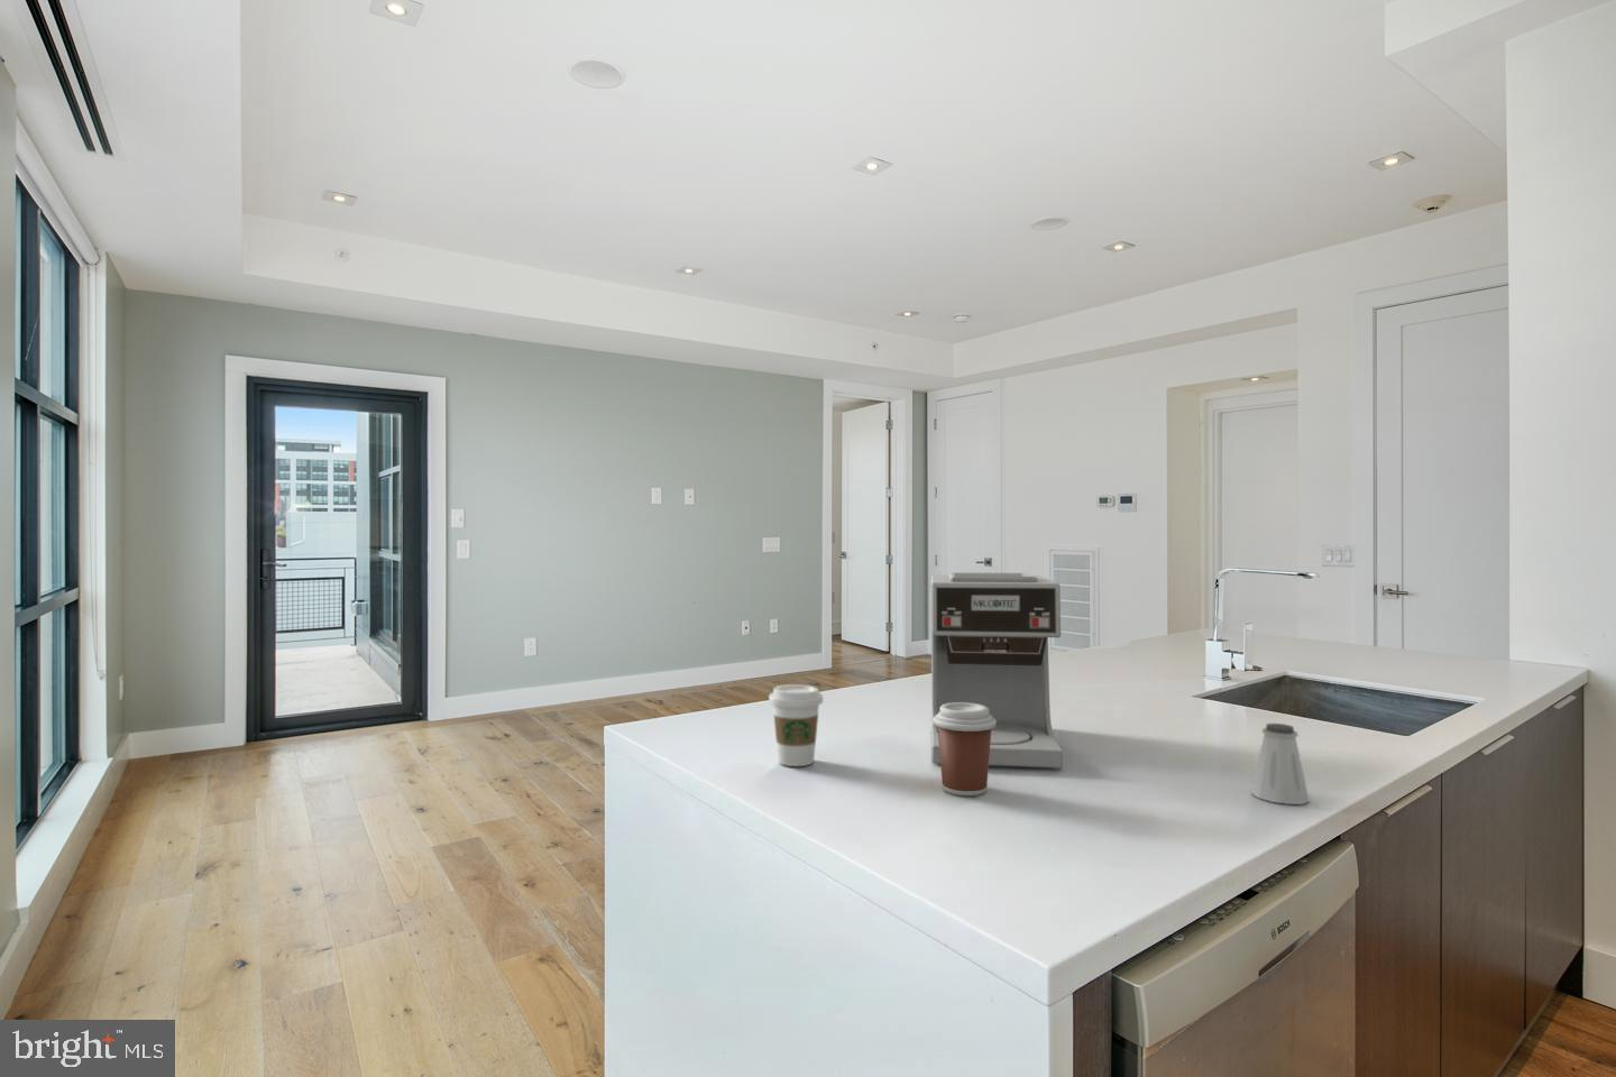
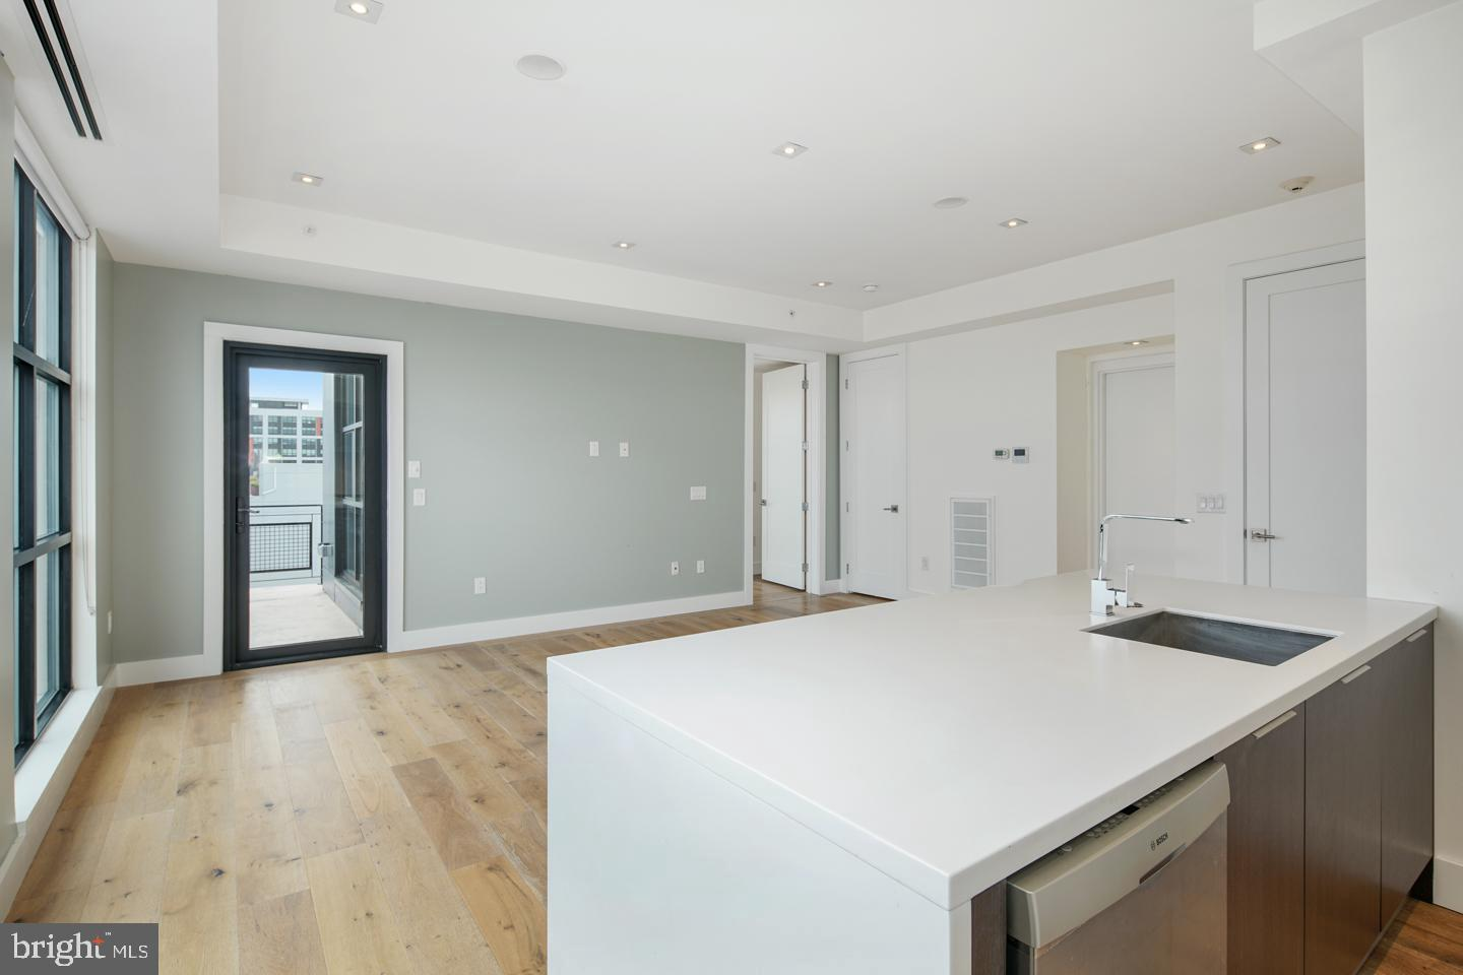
- coffee cup (796, 725)
- coffee maker (990, 659)
- saltshaker (1279, 761)
- coffee cup (964, 748)
